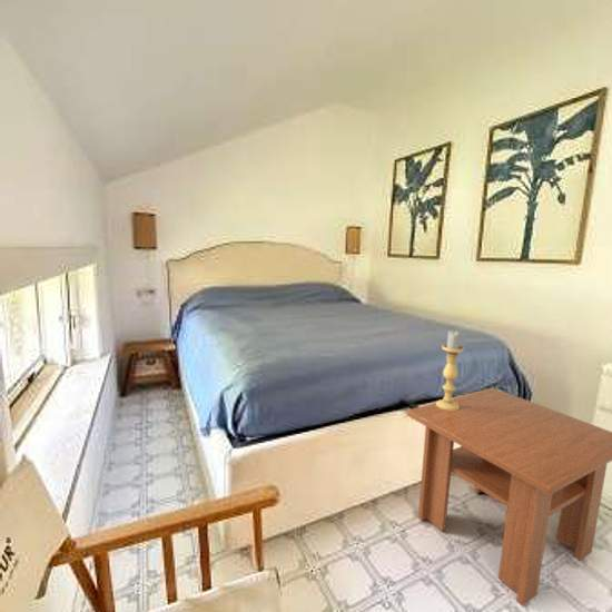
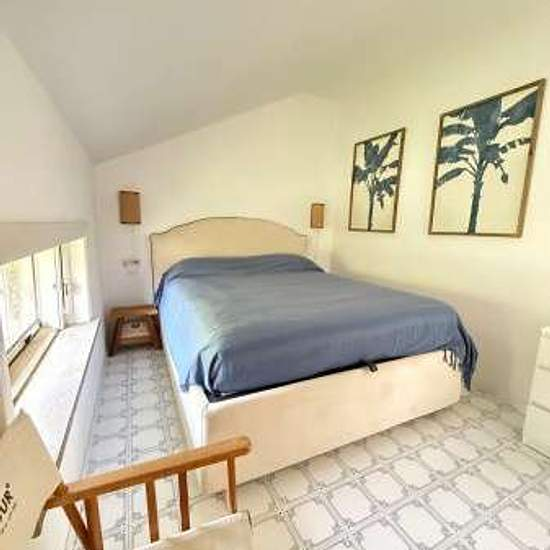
- candle holder (451, 367)
- coffee table (506, 481)
